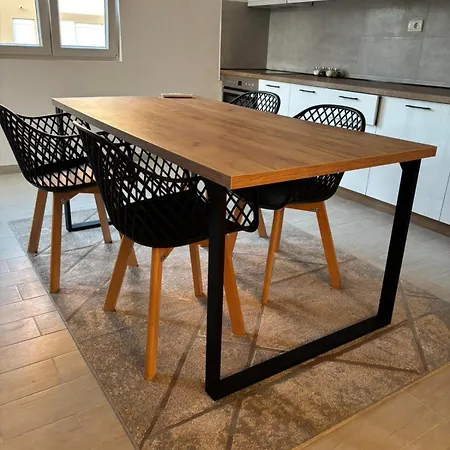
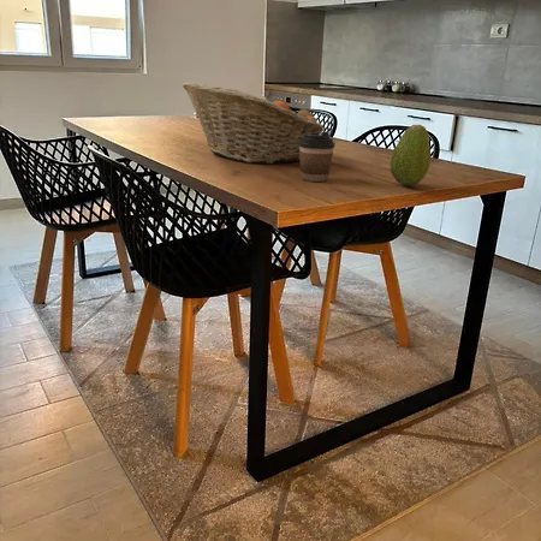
+ coffee cup (315, 155)
+ fruit (410, 155)
+ fruit basket (251, 119)
